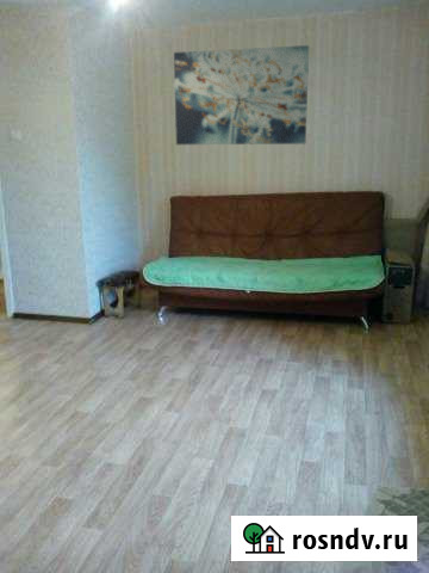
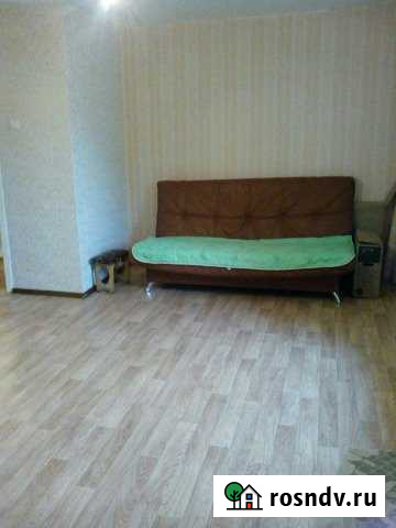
- wall art (238, 98)
